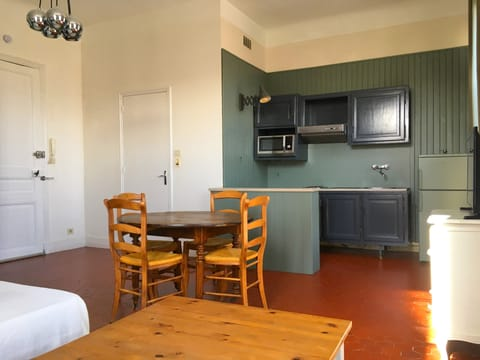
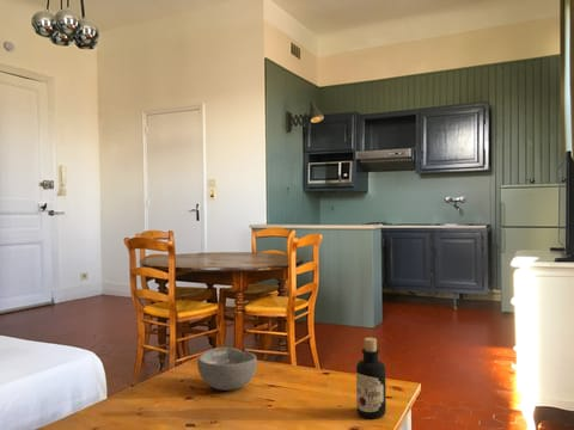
+ bottle (371, 375)
+ bowl (227, 370)
